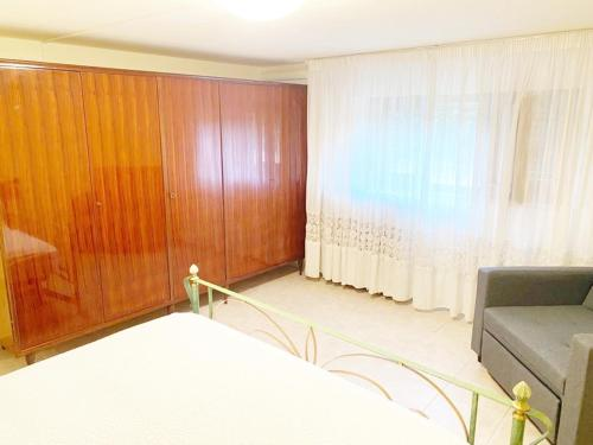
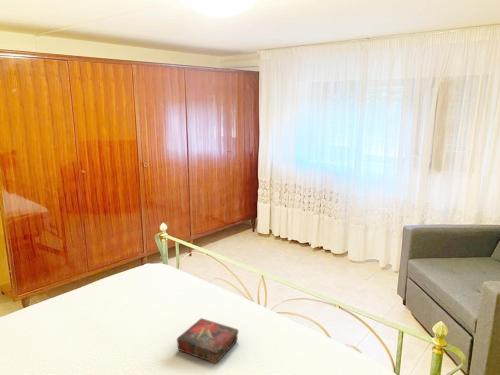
+ book (208, 339)
